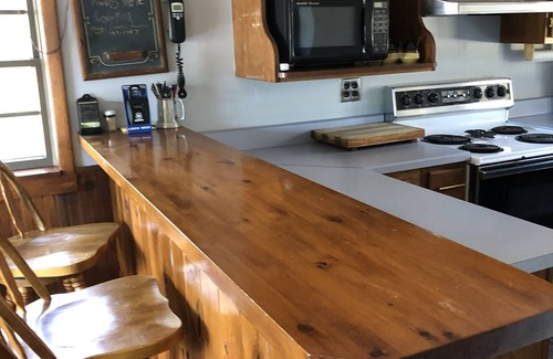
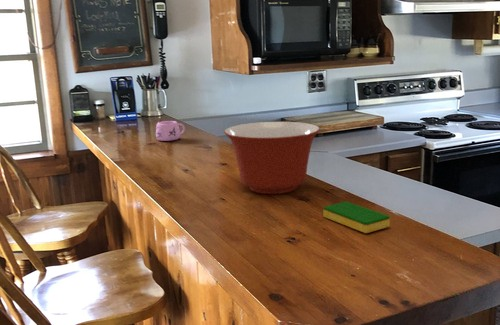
+ mug (170, 130)
+ mixing bowl (272, 158)
+ dish sponge (355, 216)
